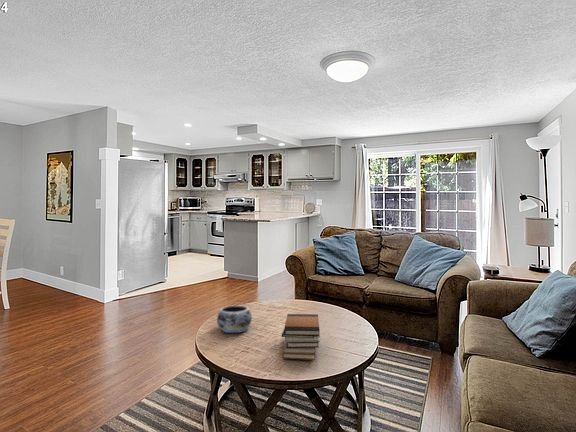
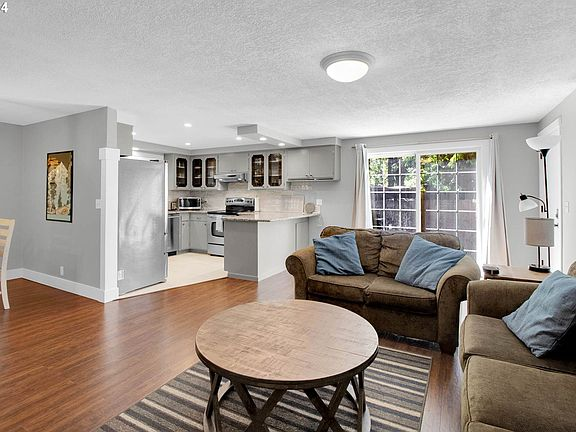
- book stack (301, 334)
- decorative bowl (234, 318)
